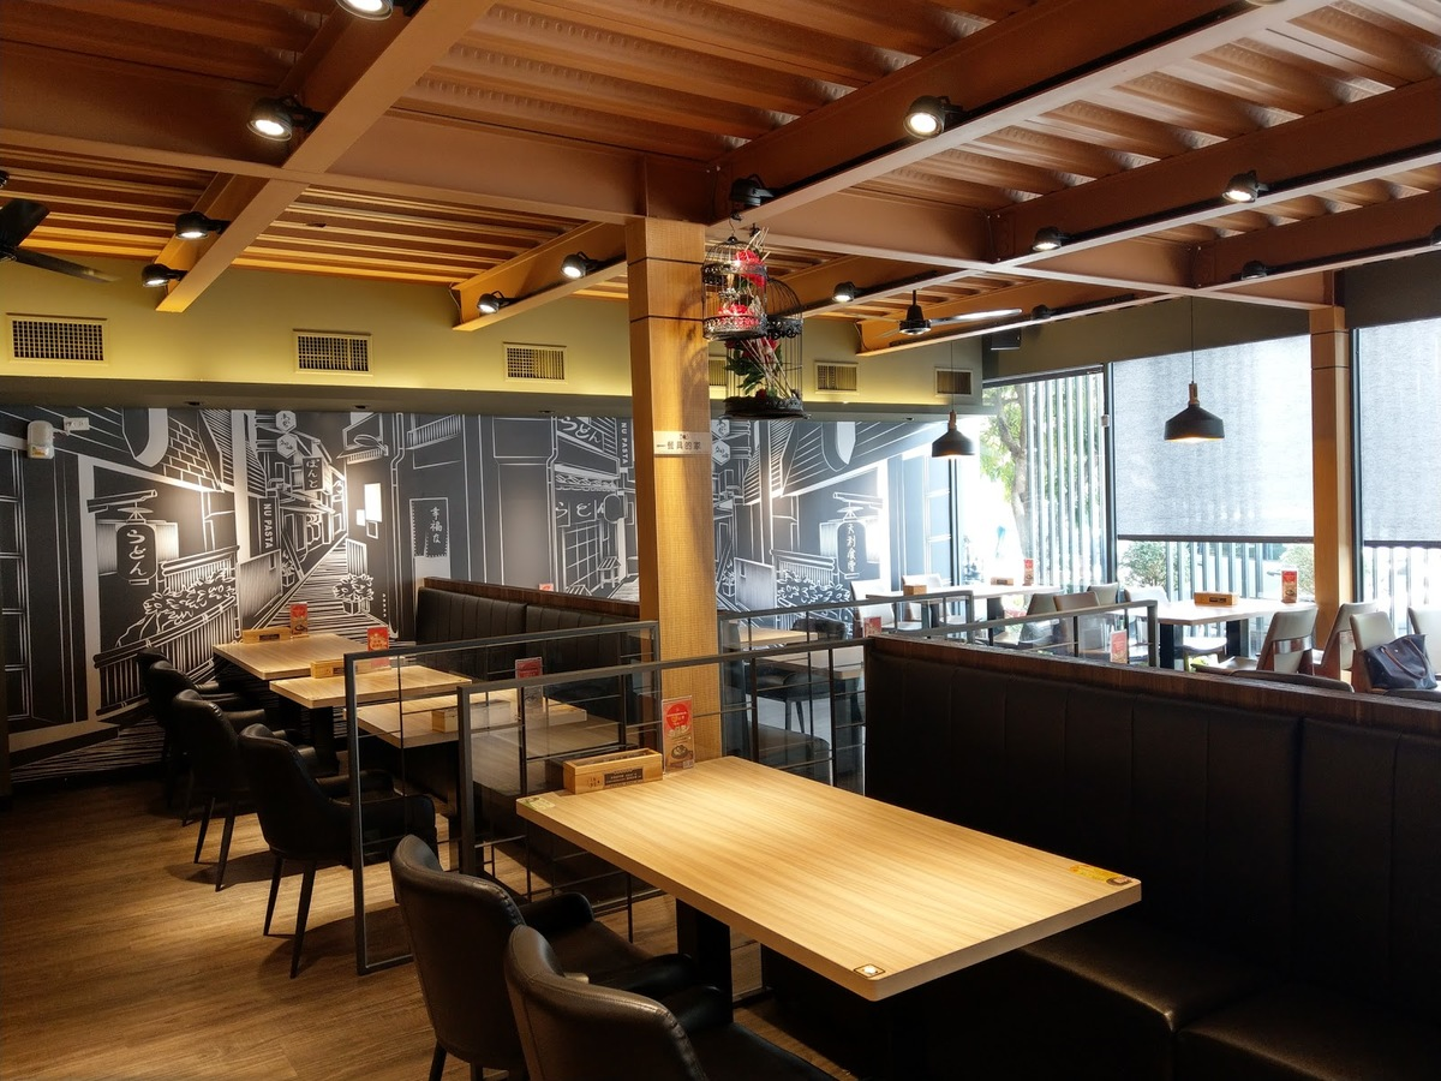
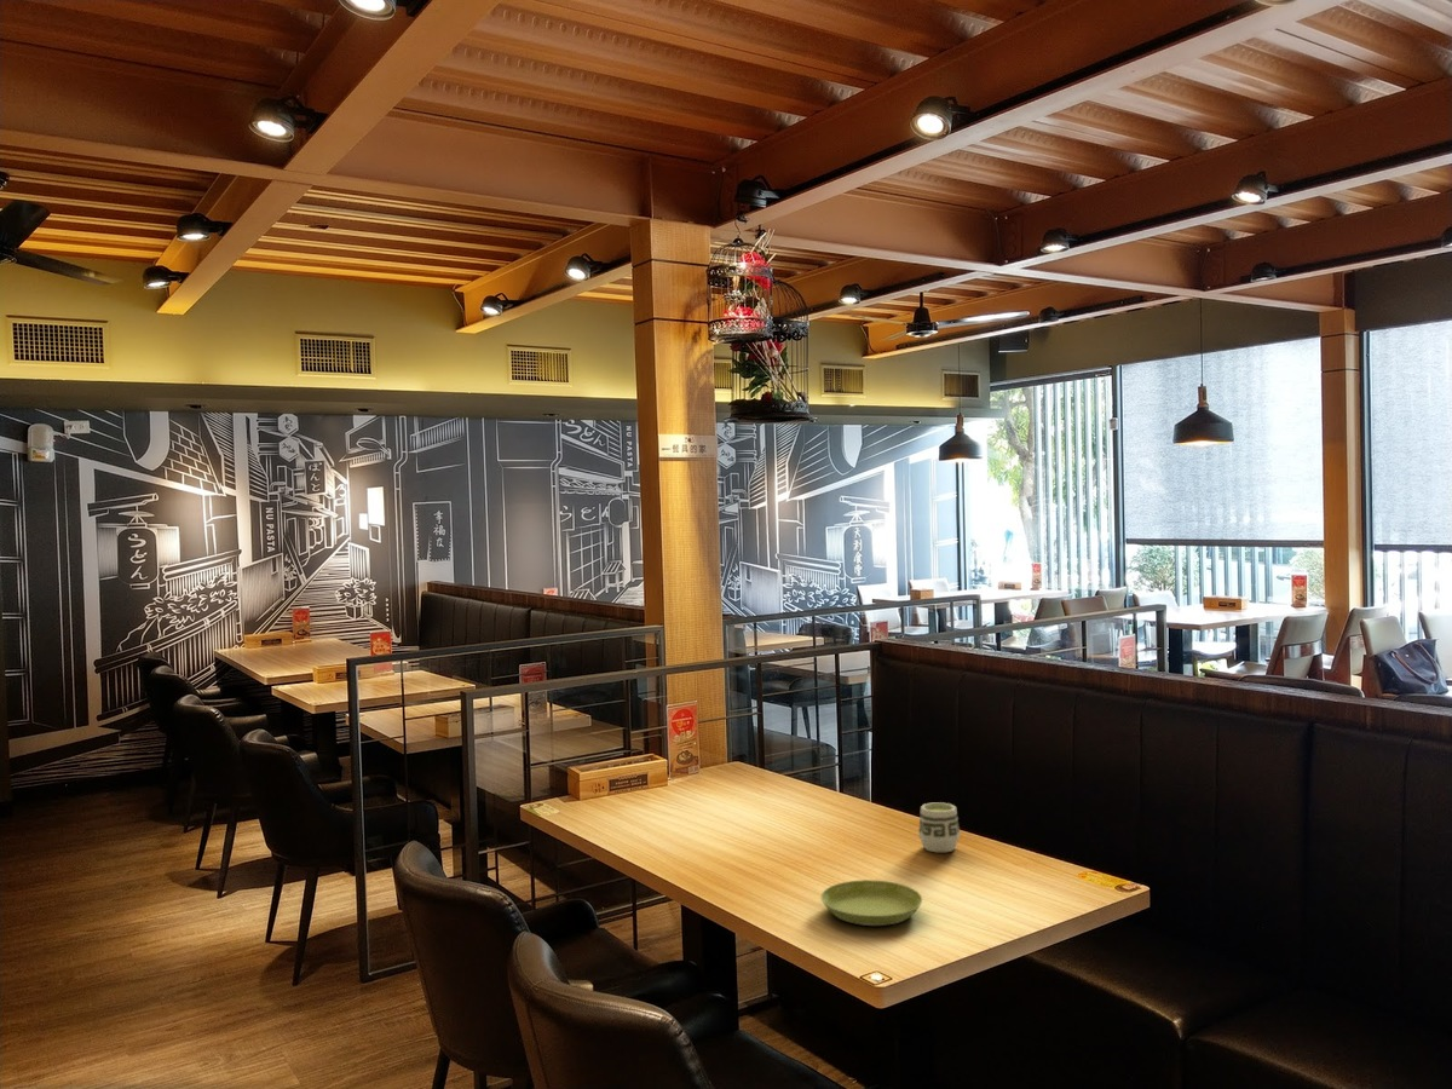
+ saucer (871, 904)
+ cup (939, 826)
